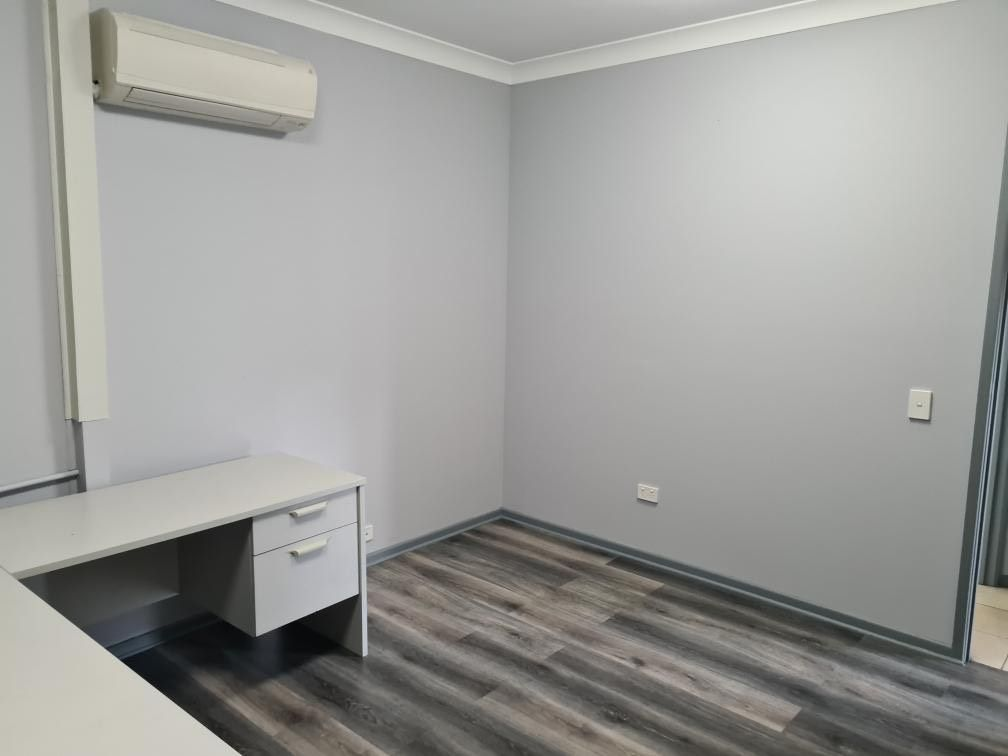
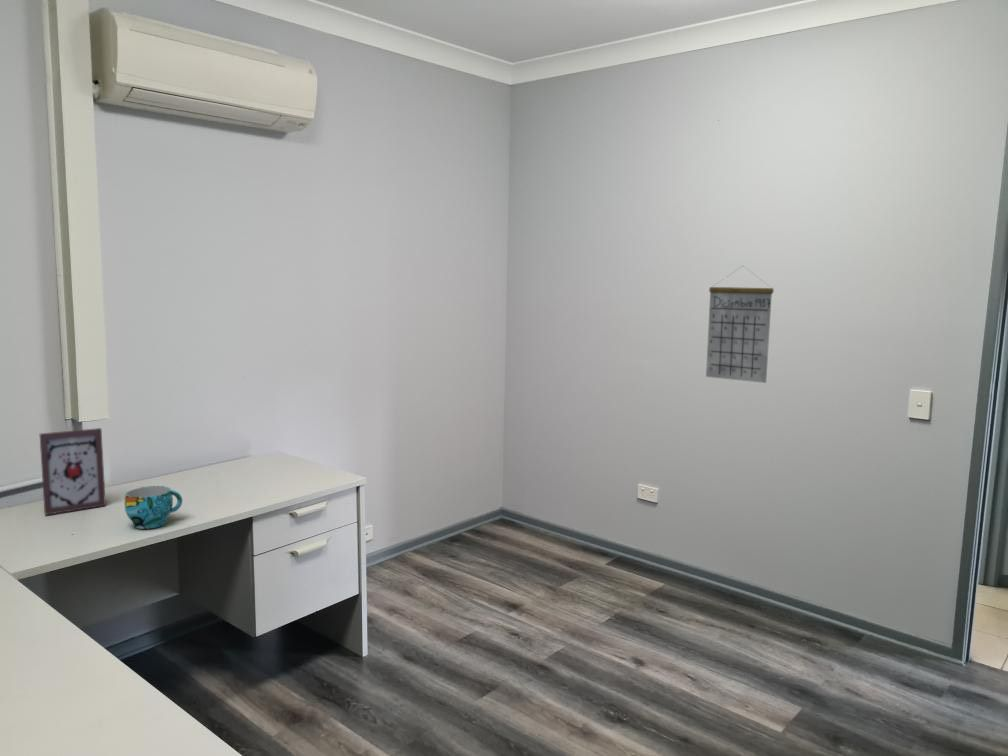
+ cup (151, 507)
+ picture frame (71, 468)
+ calendar (738, 323)
